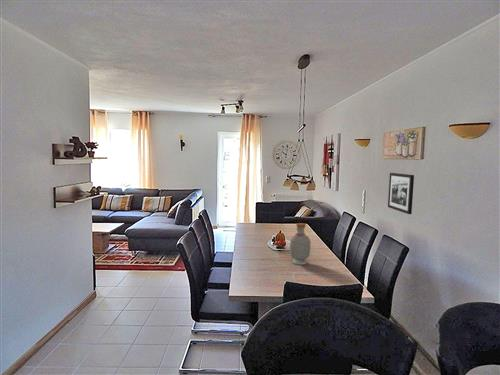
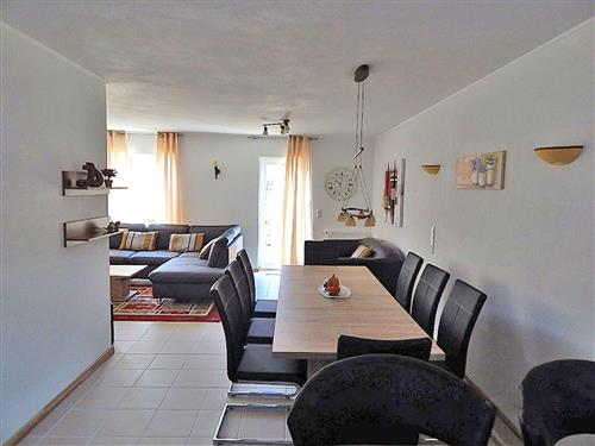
- bottle (300, 243)
- picture frame (399, 192)
